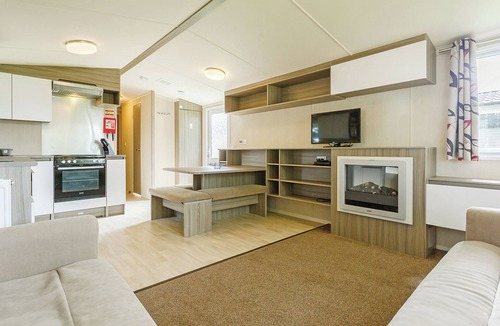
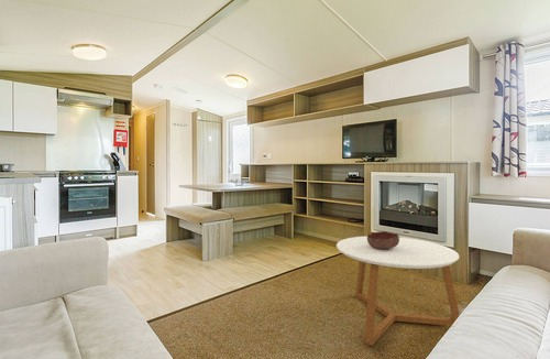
+ decorative bowl (383, 239)
+ coffee table (376, 284)
